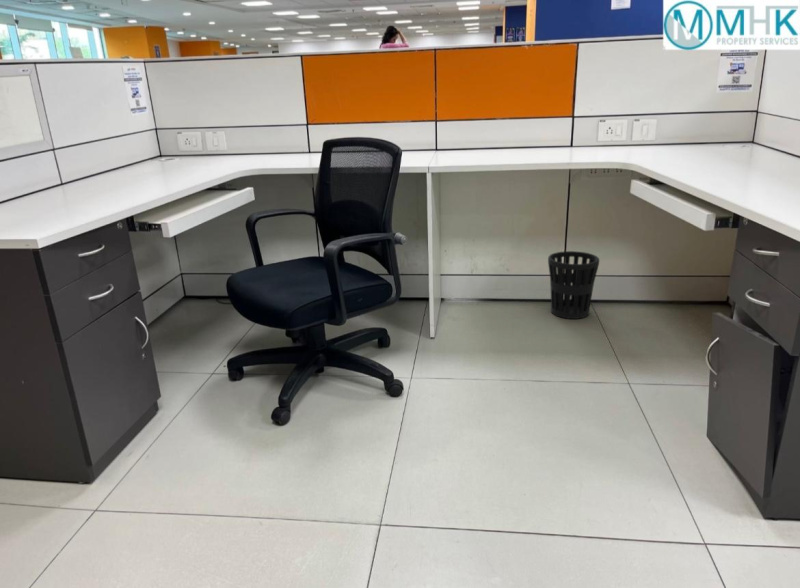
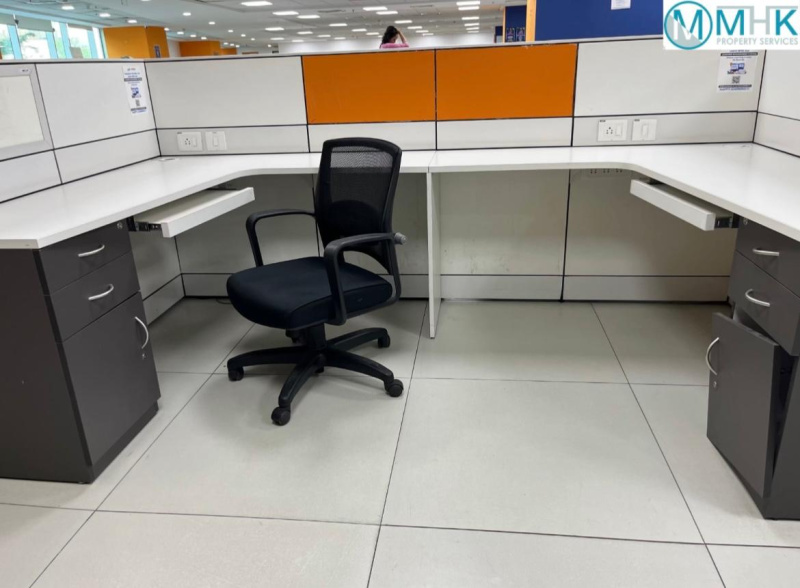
- wastebasket (571, 285)
